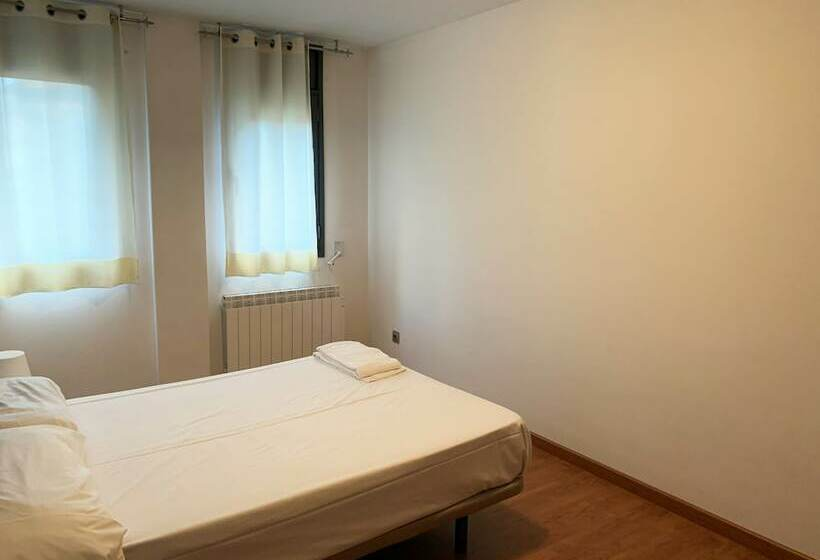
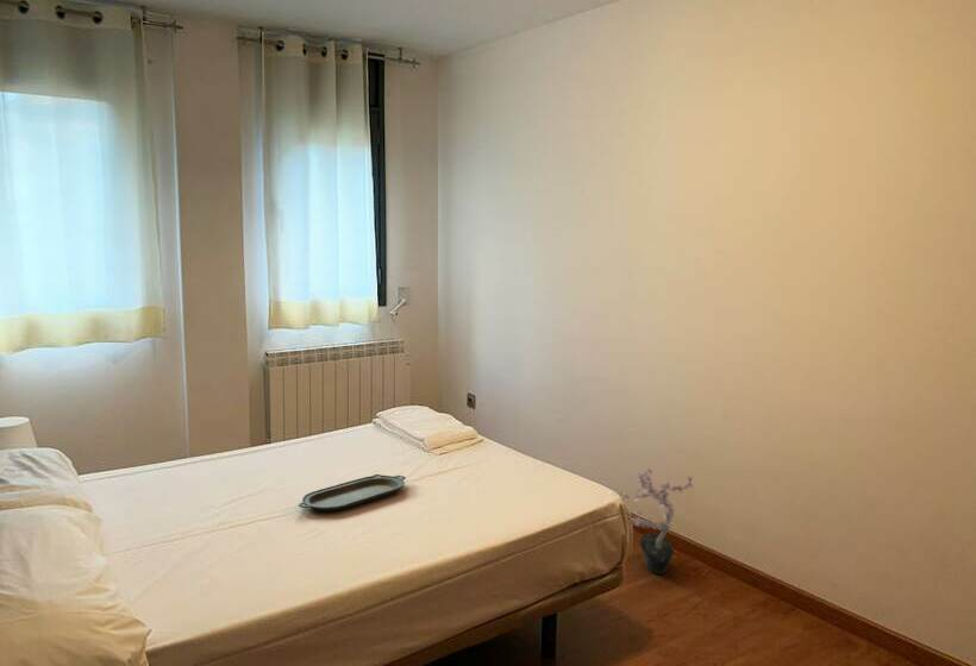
+ potted plant (640, 513)
+ serving tray (355, 494)
